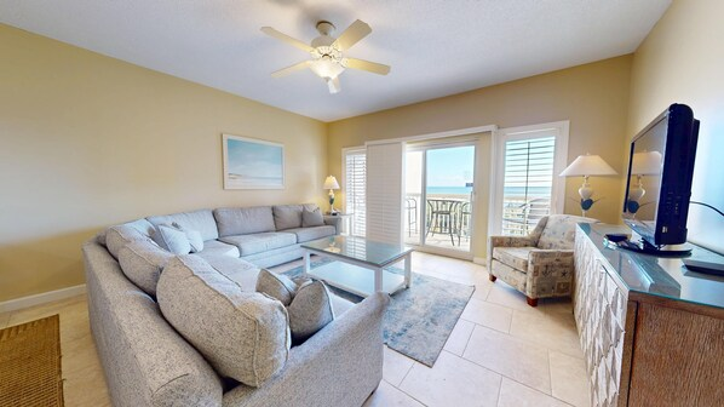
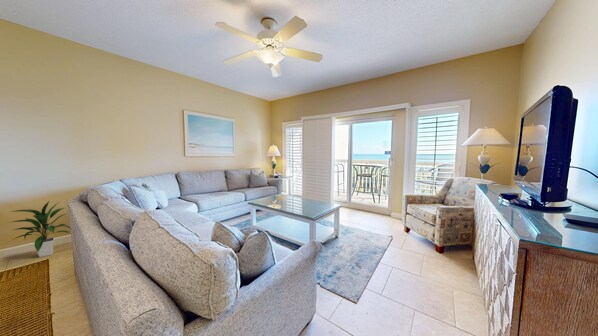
+ indoor plant (42, 228)
